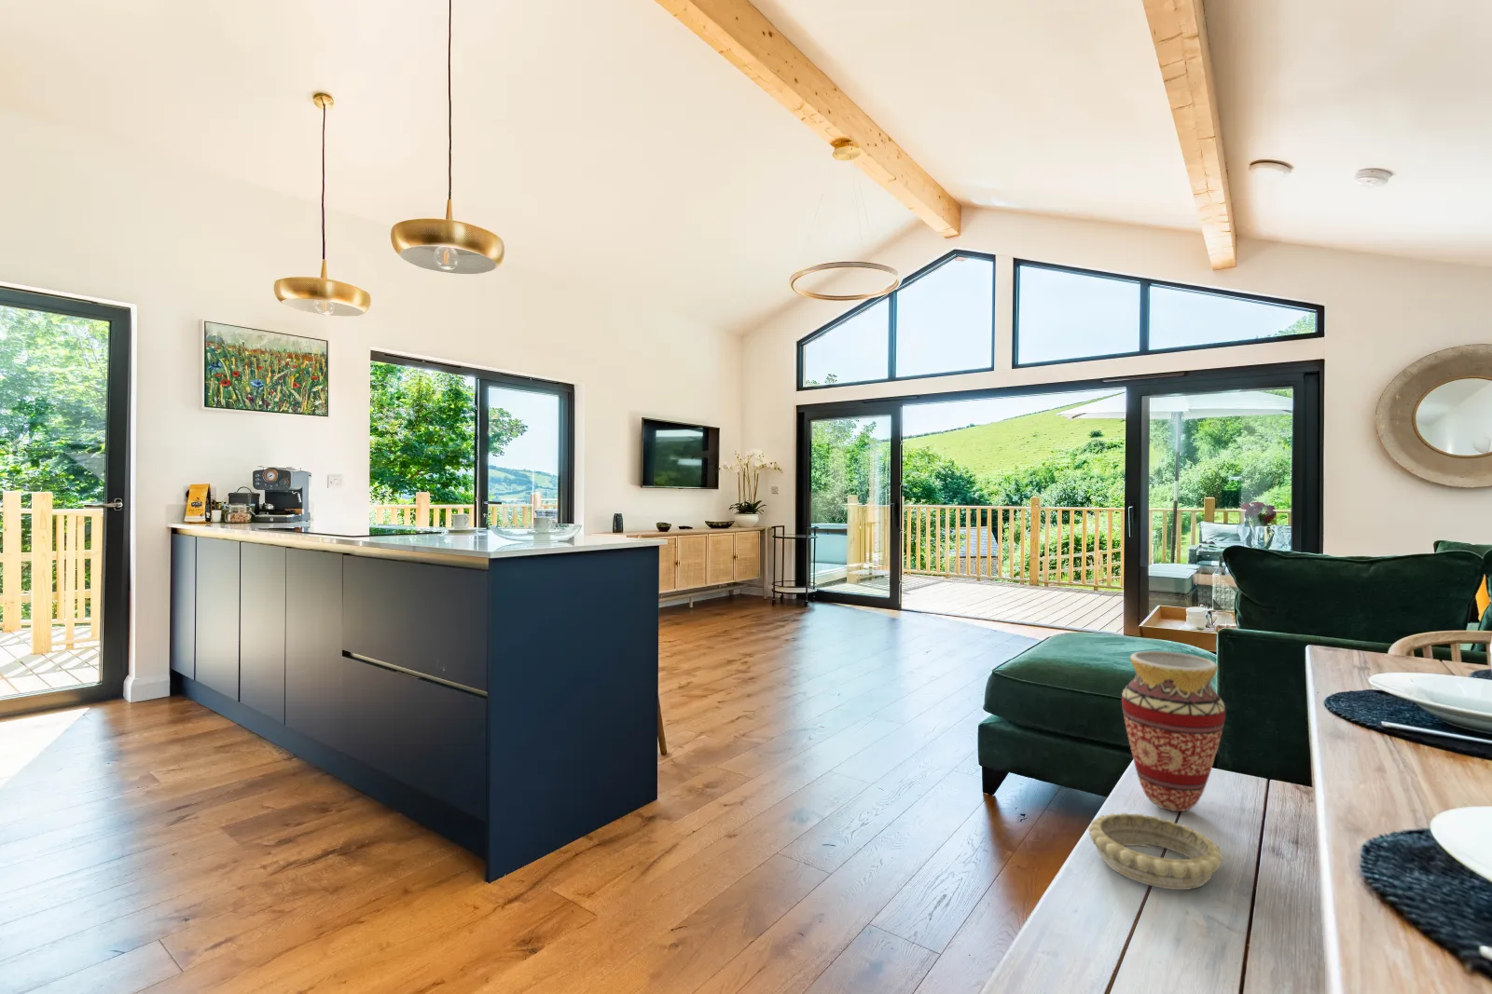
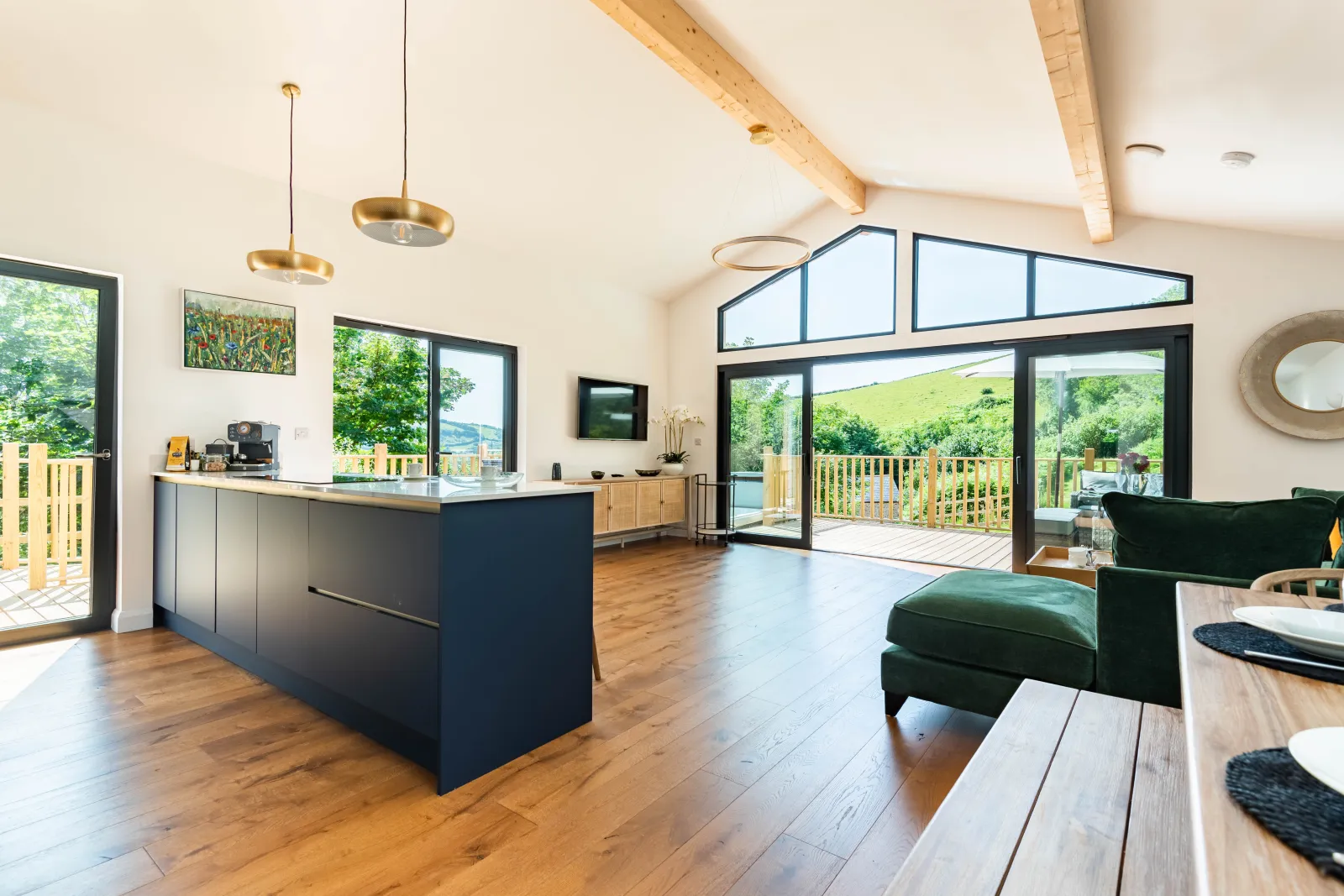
- vase (1171, 732)
- decorative bowl (1152, 848)
